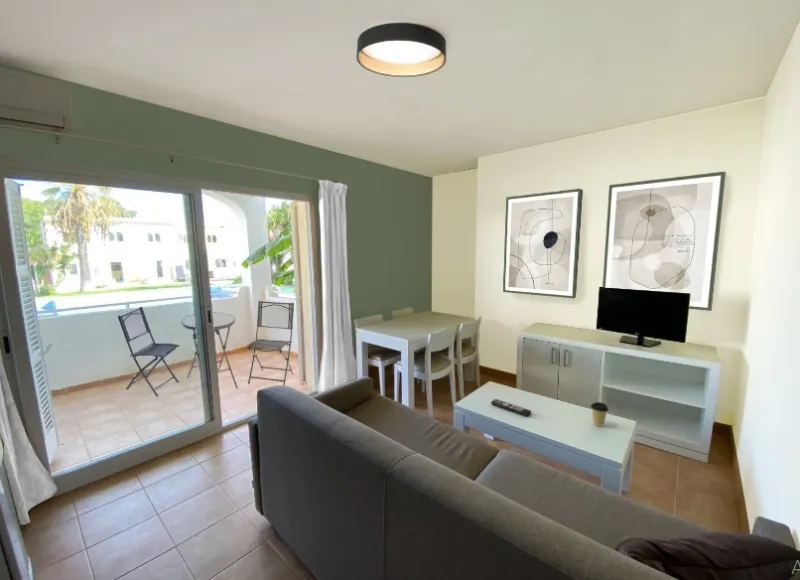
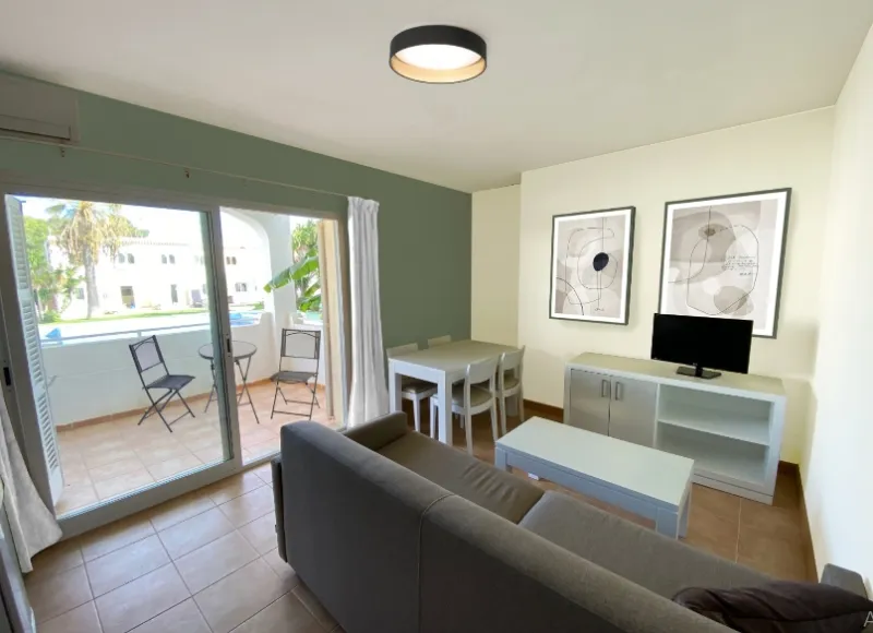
- coffee cup (599, 414)
- remote control (510, 407)
